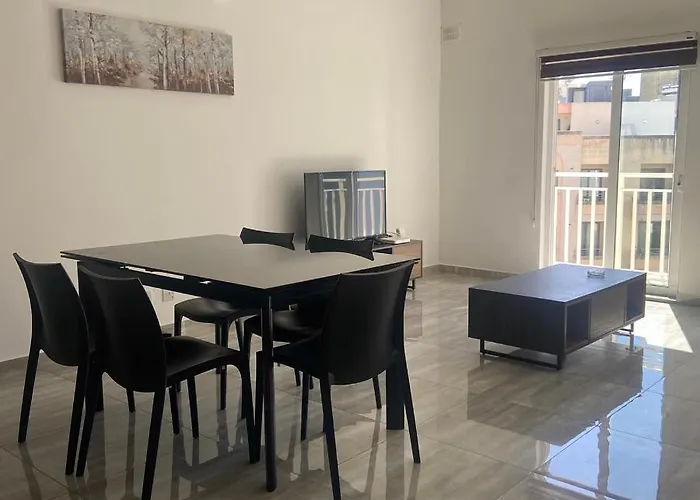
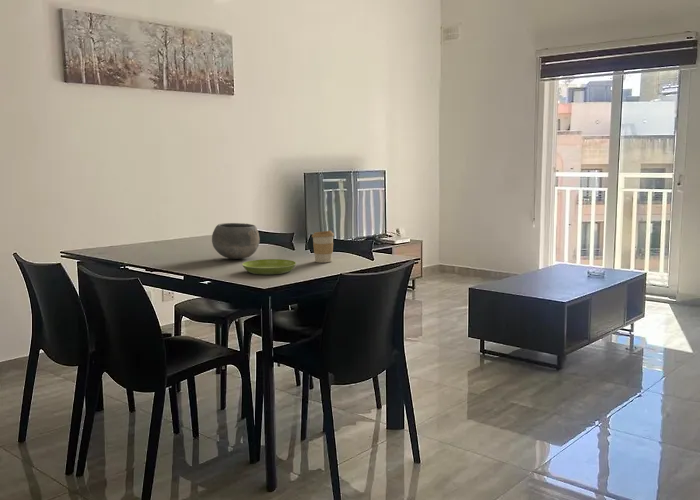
+ coffee cup (323, 245)
+ bowl (235, 241)
+ saucer (269, 267)
